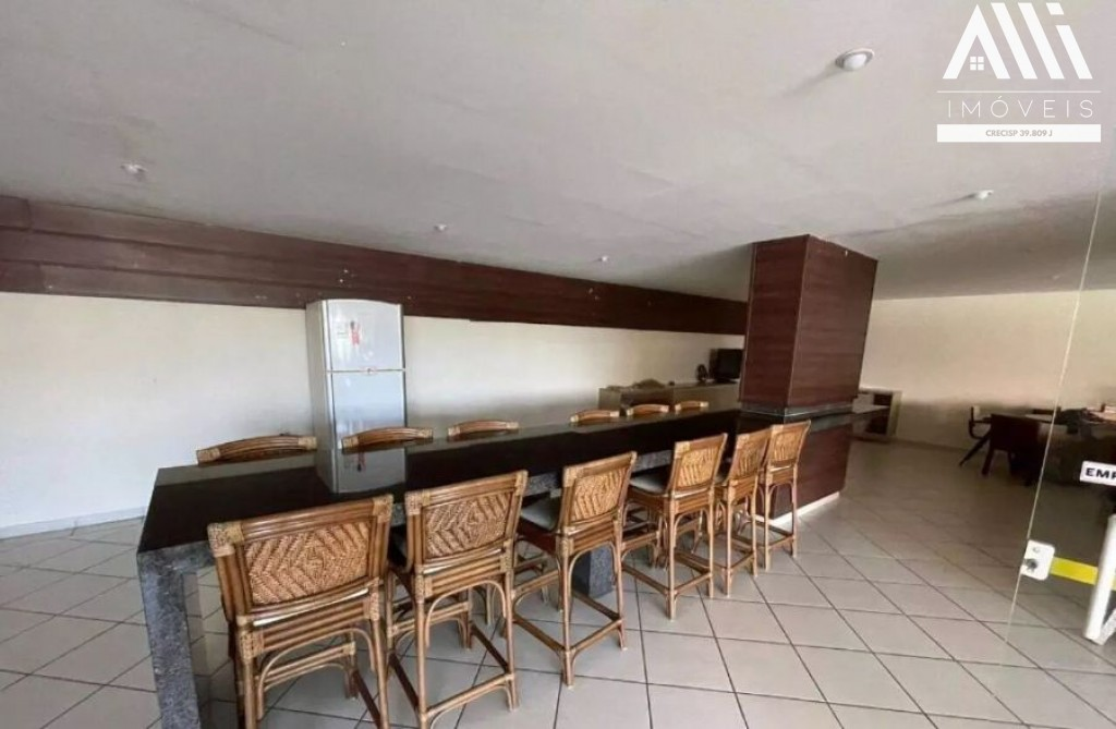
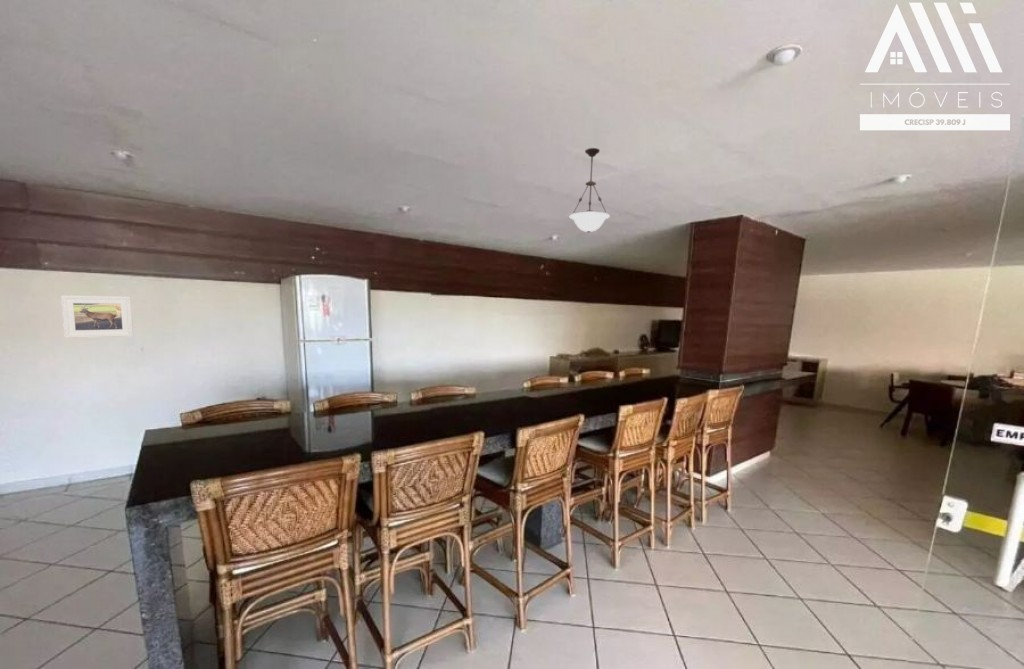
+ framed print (98, 316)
+ pendant light (590, 192)
